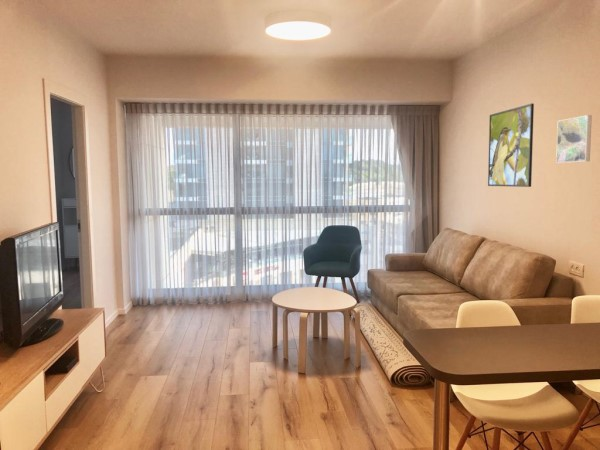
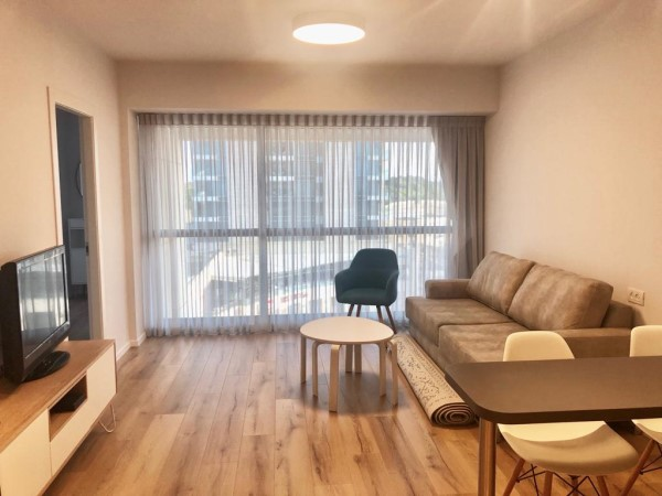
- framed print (573, 140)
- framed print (508, 148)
